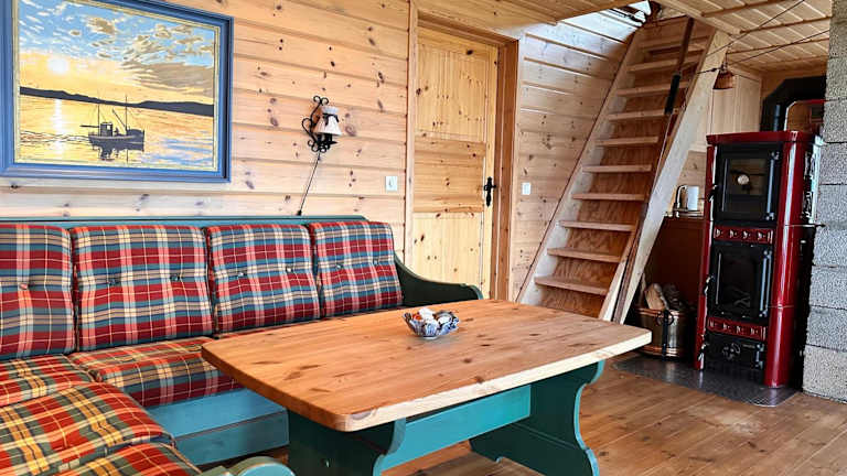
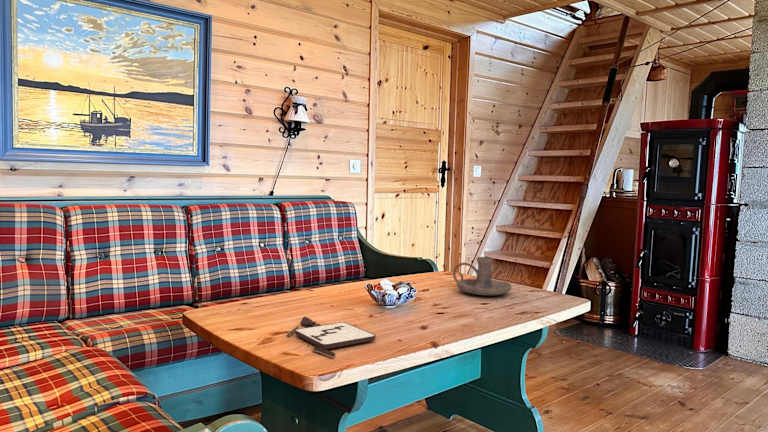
+ candle holder (479, 274)
+ board game (330, 332)
